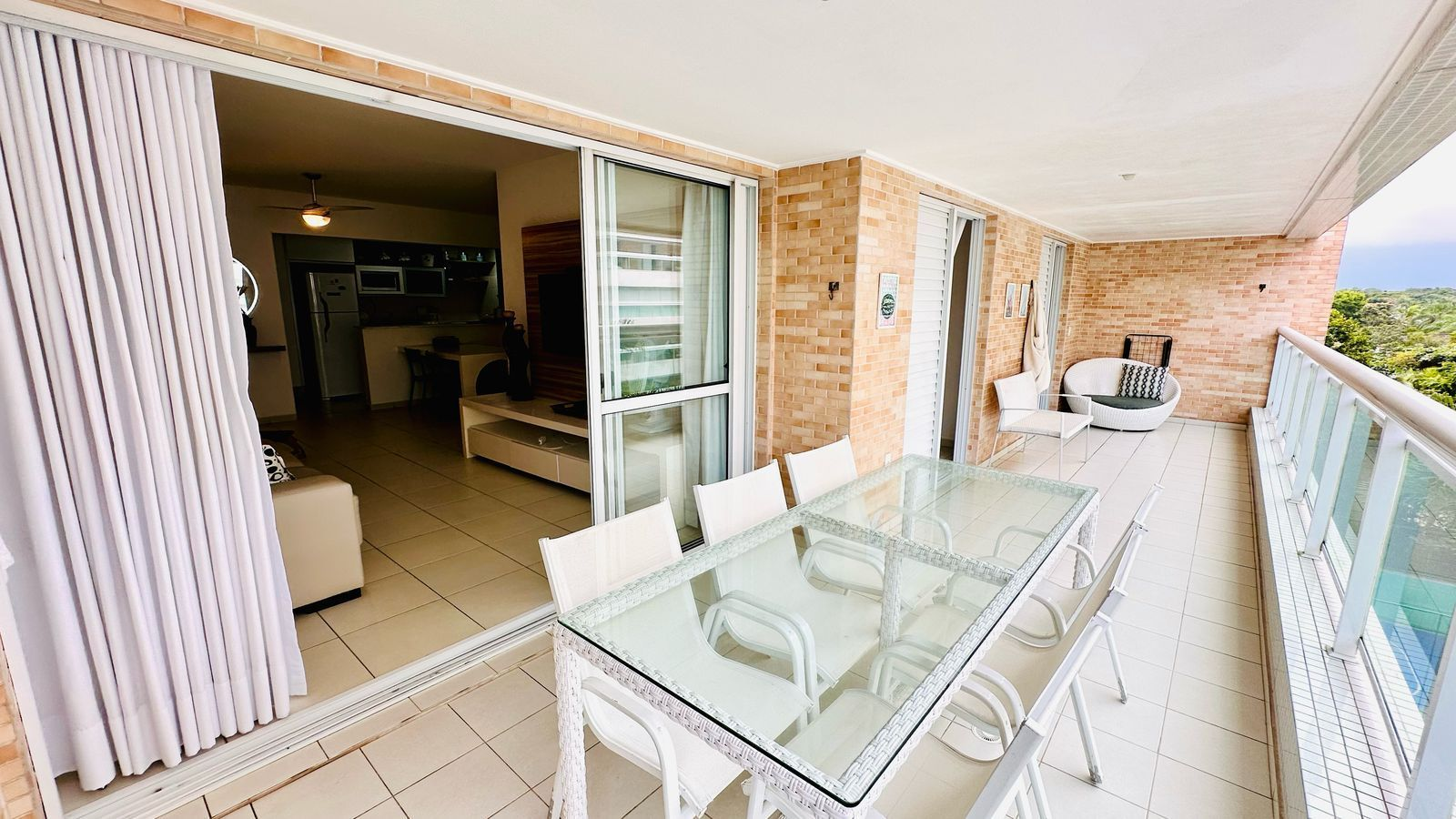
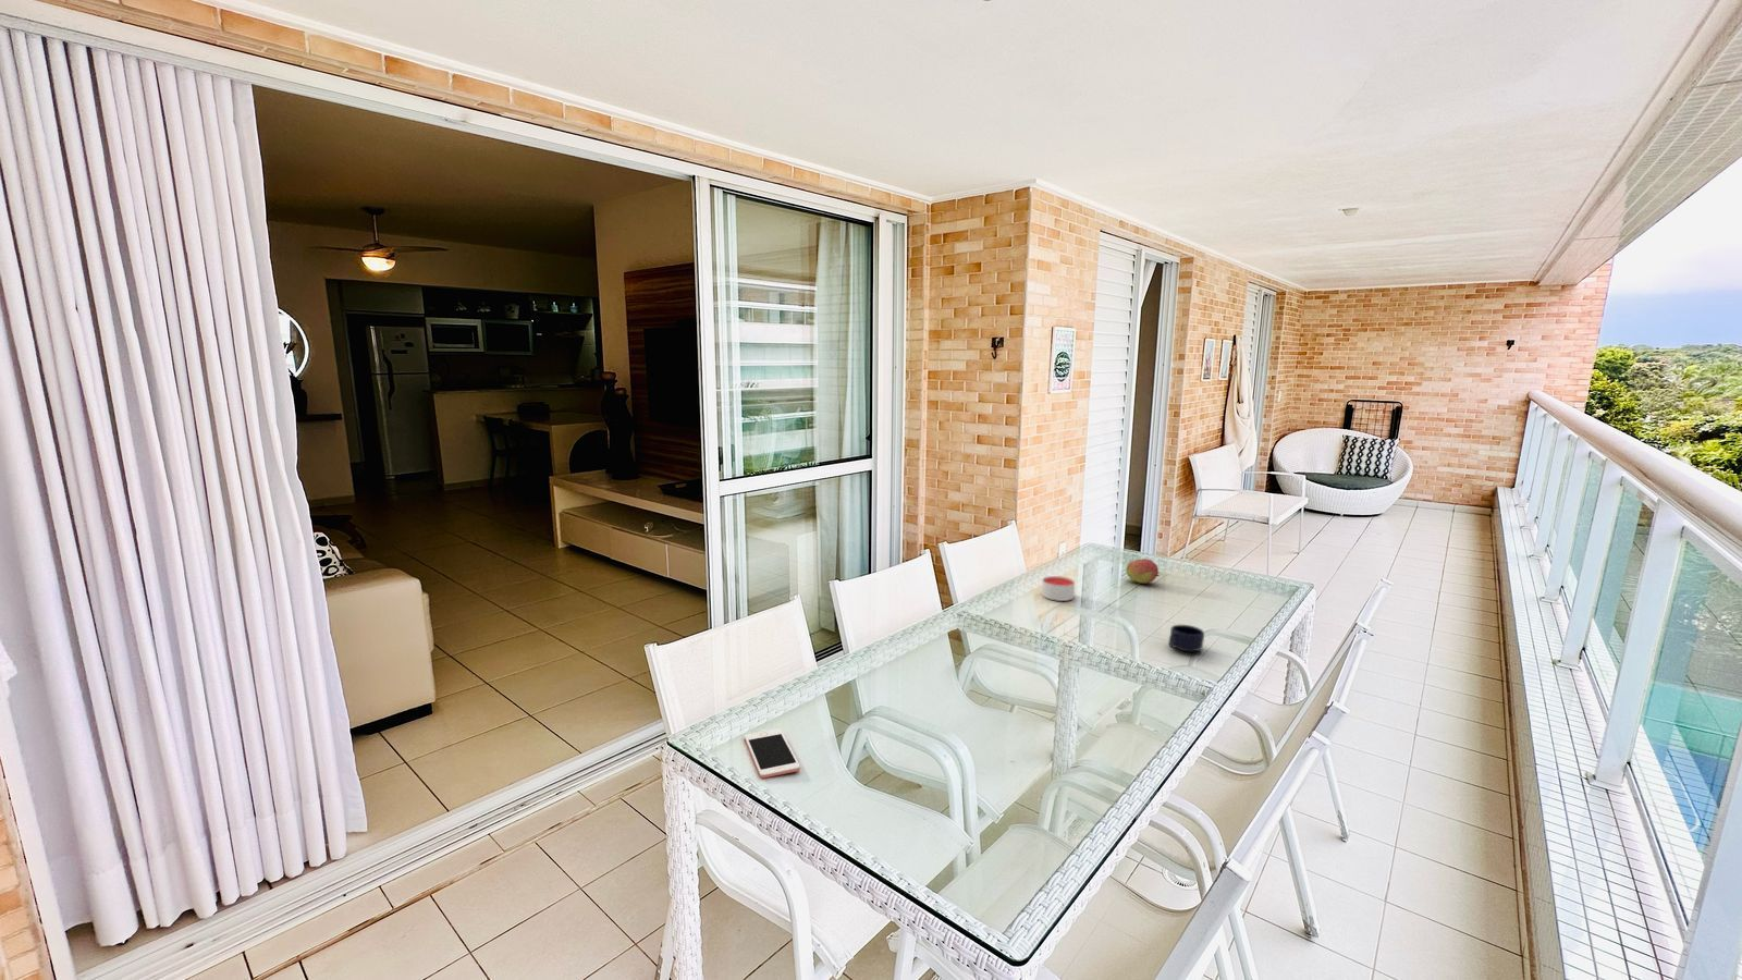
+ cell phone (770, 751)
+ mug (1183, 639)
+ fruit (1143, 571)
+ candle (1058, 586)
